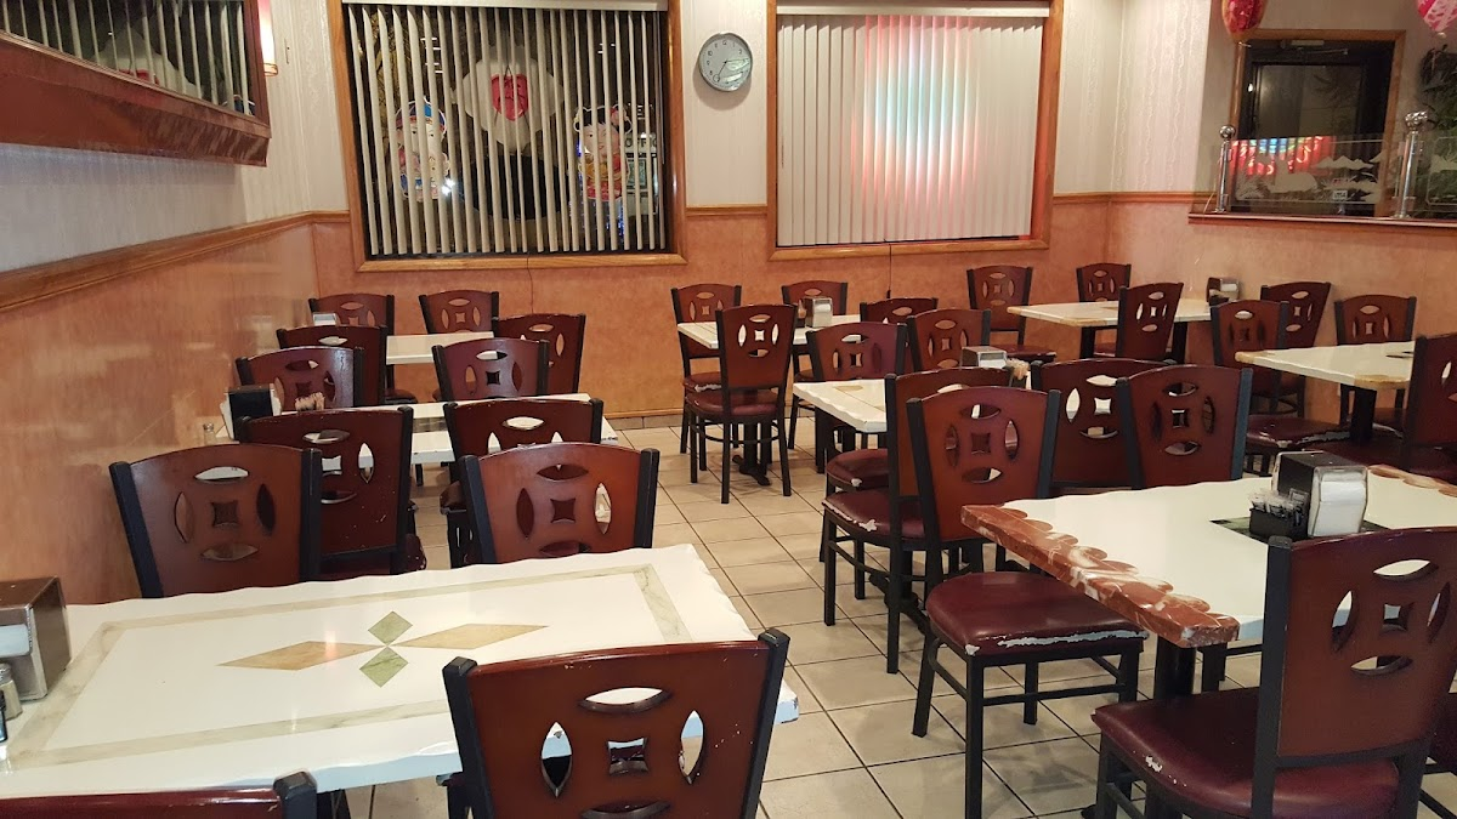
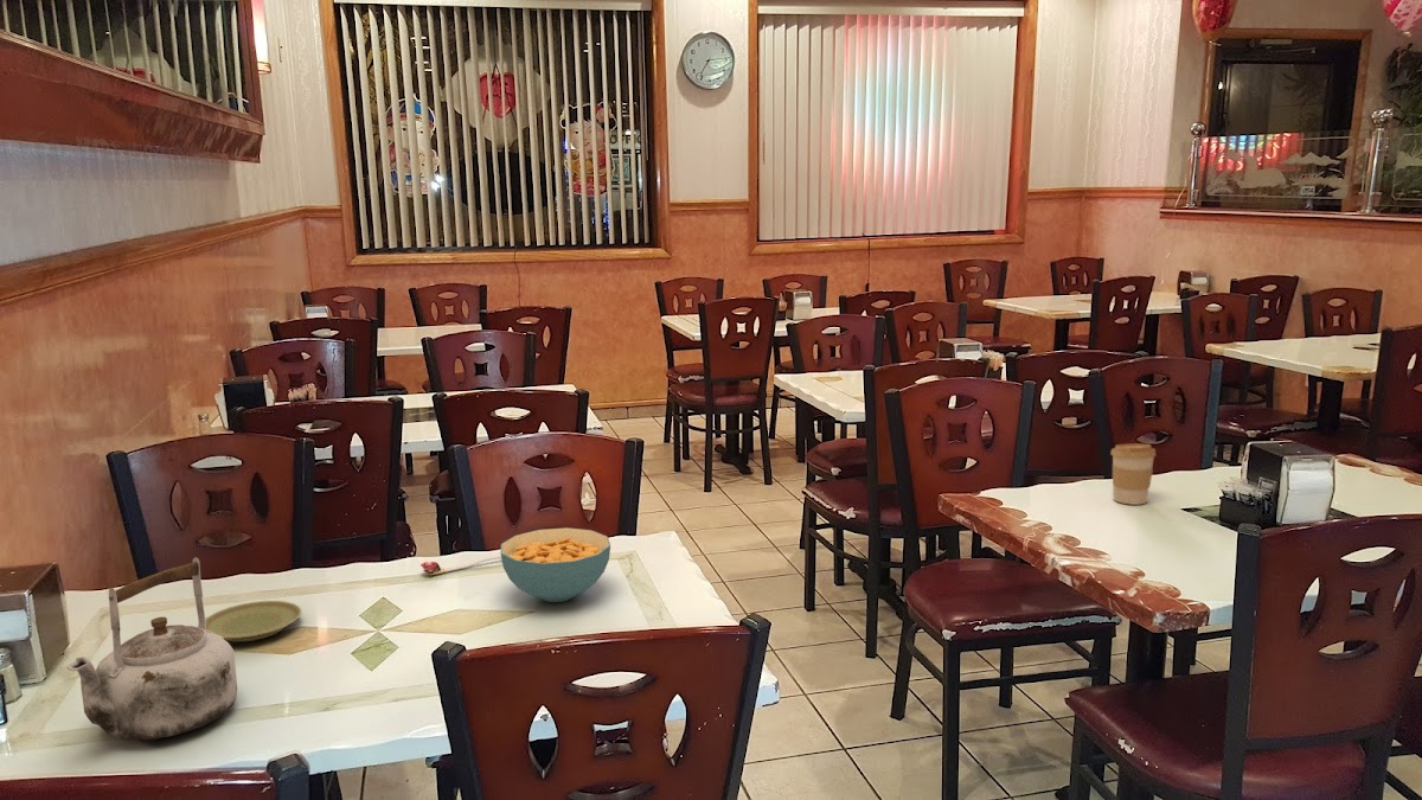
+ kettle (148, 652)
+ coffee cup (1132, 472)
+ spoon (485, 558)
+ plate (251, 623)
+ cereal bowl (556, 570)
